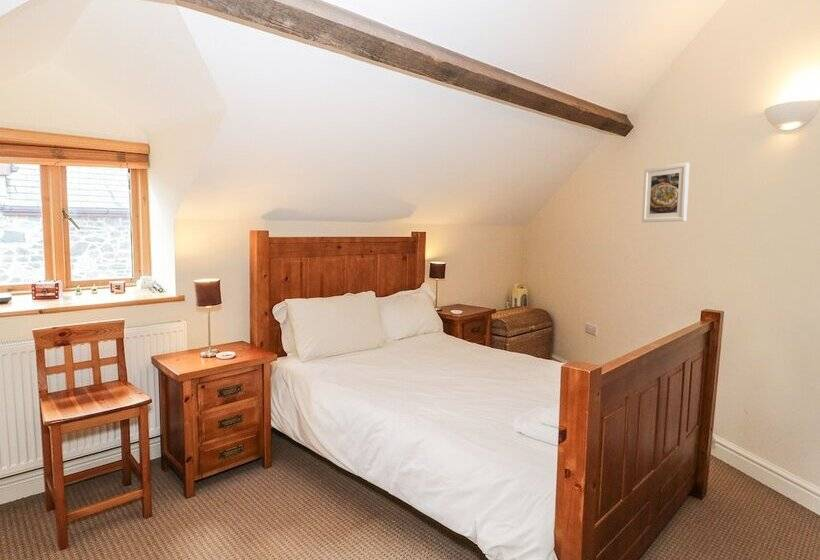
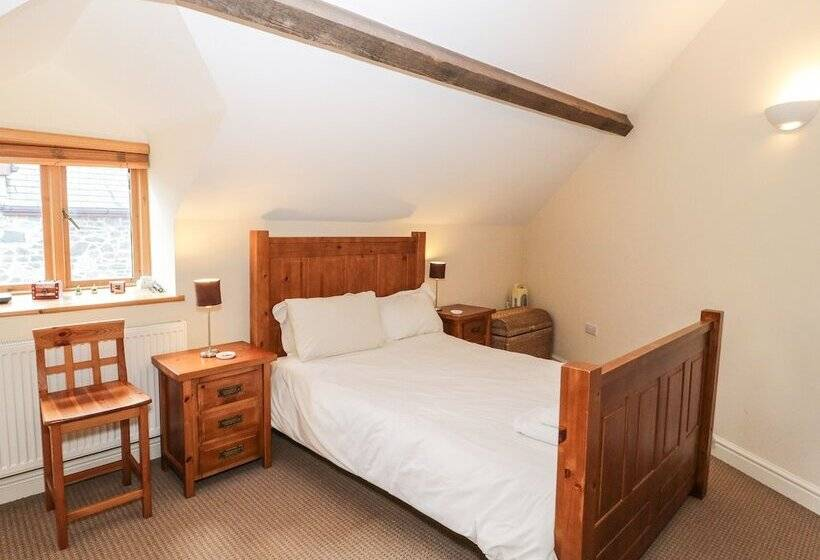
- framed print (664, 193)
